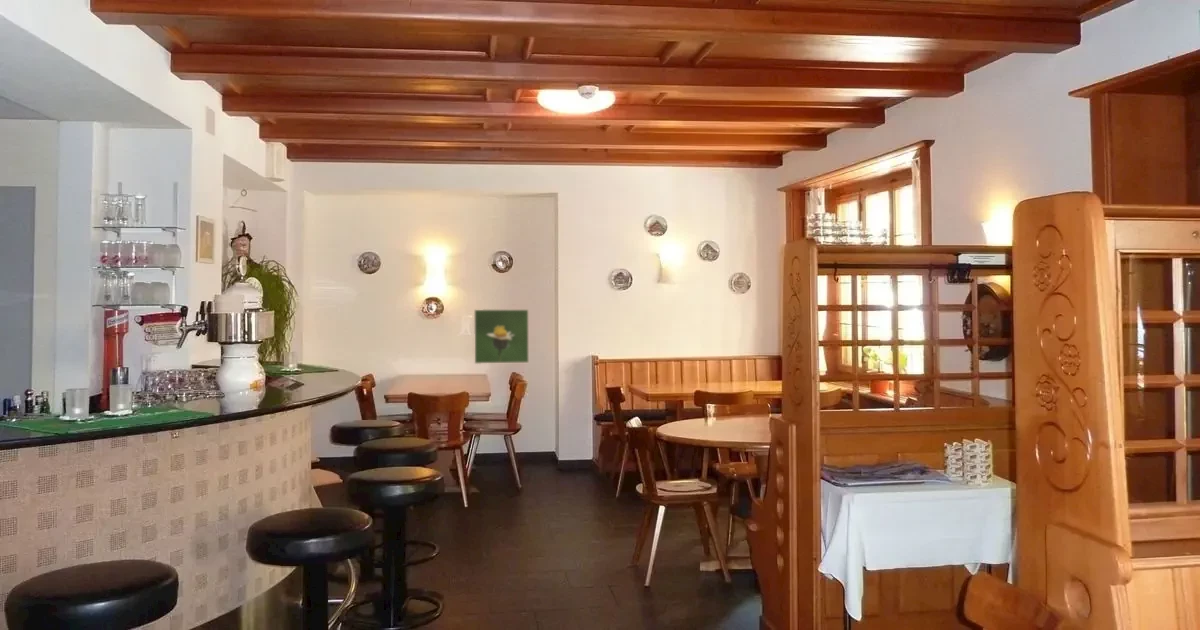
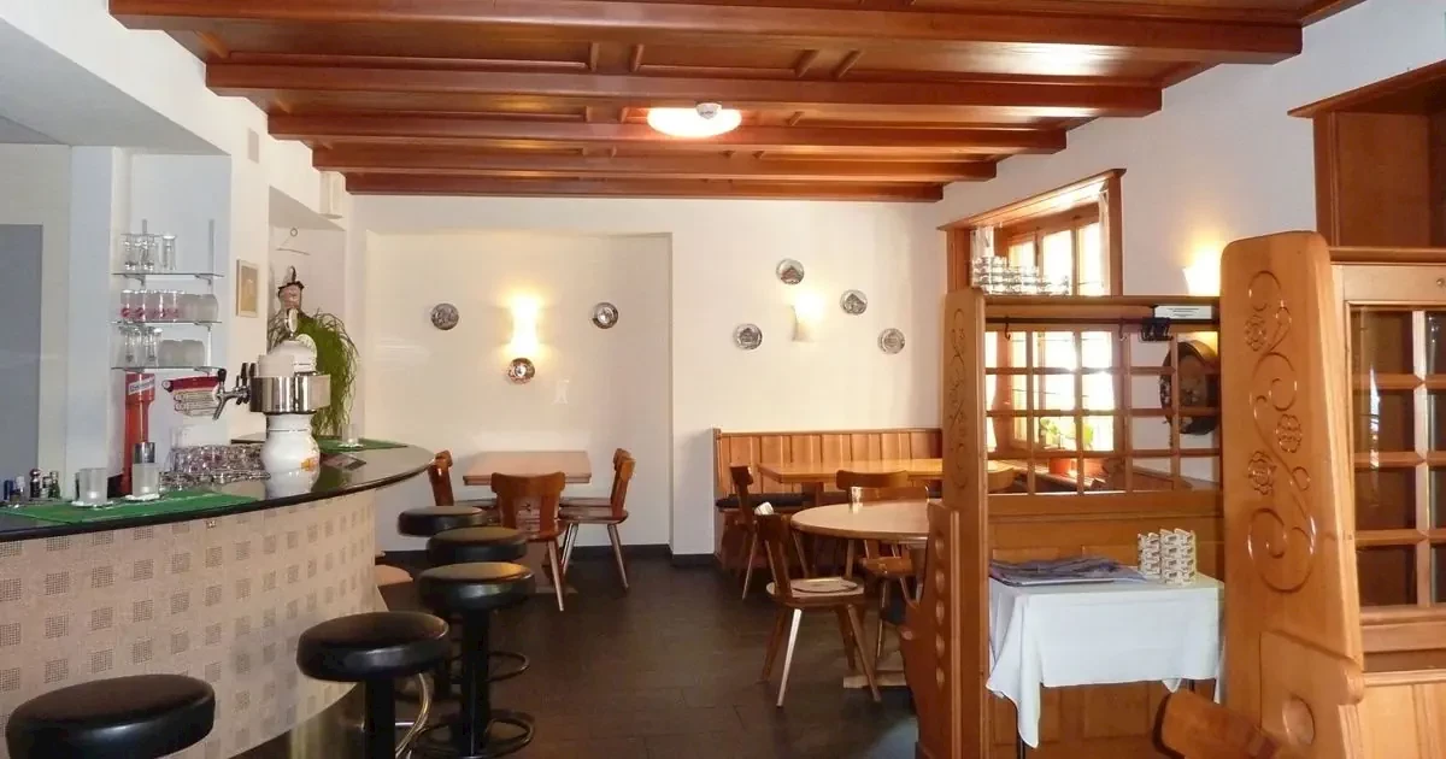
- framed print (501, 336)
